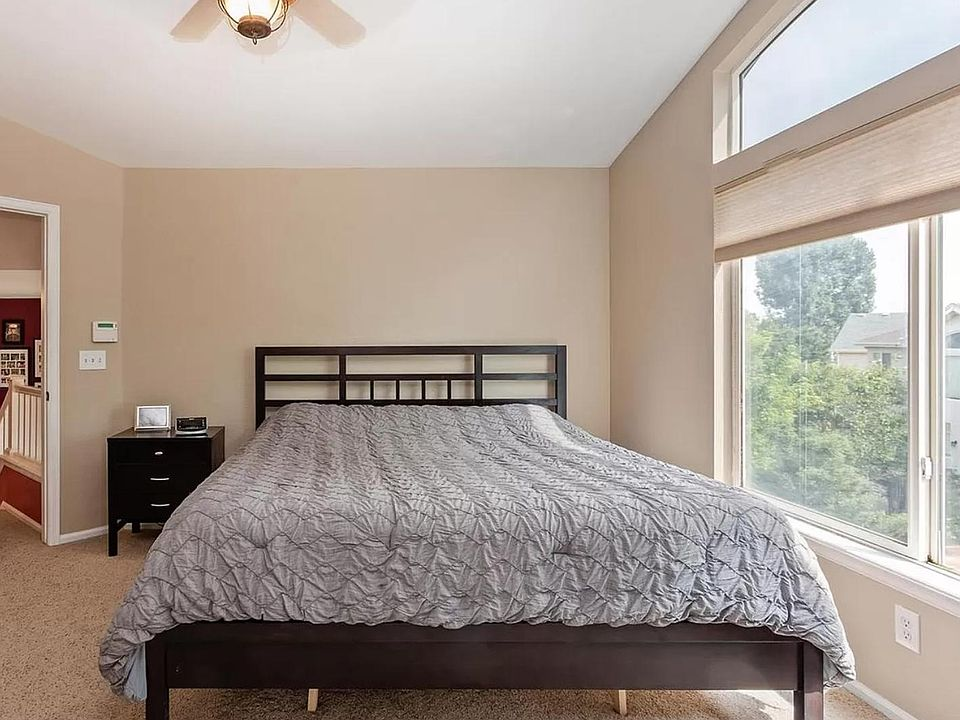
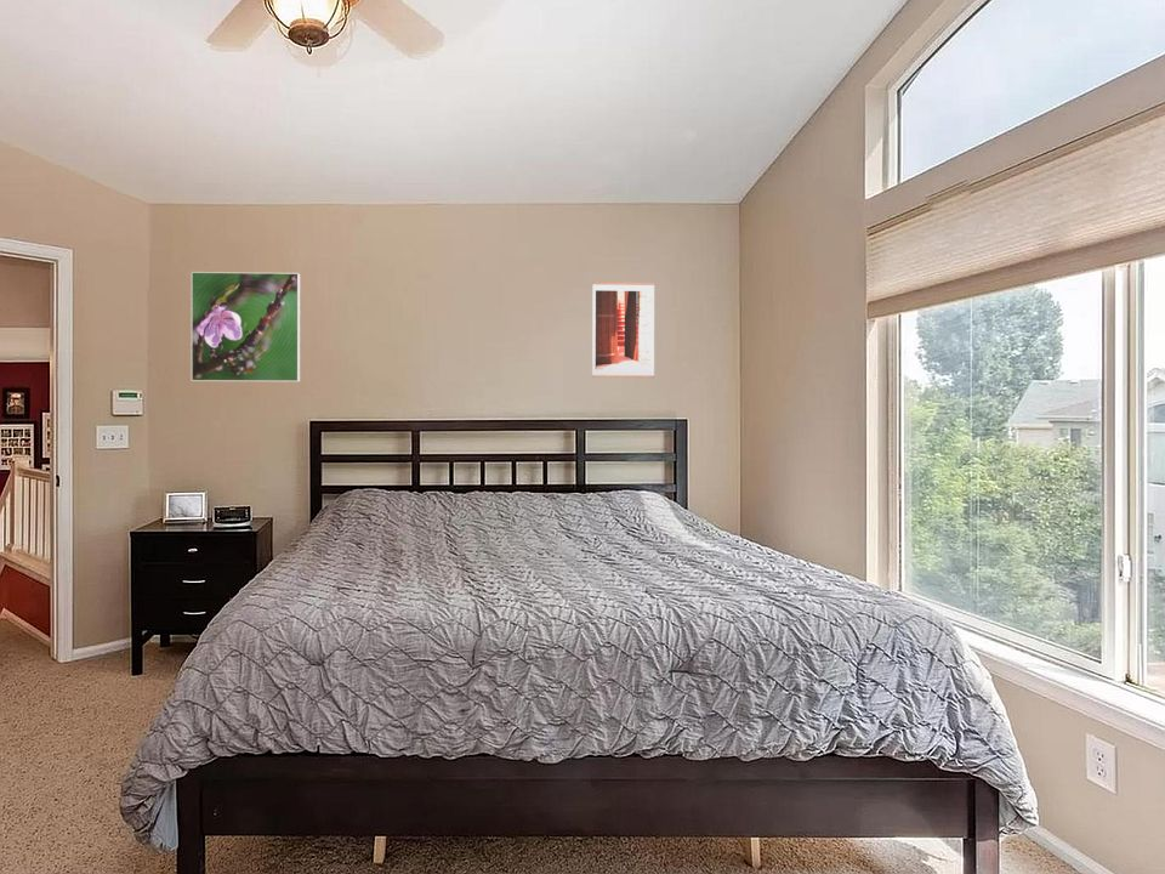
+ wall art (623, 329)
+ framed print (245, 327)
